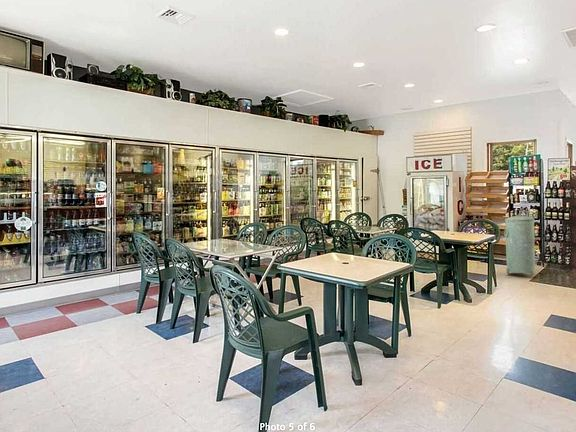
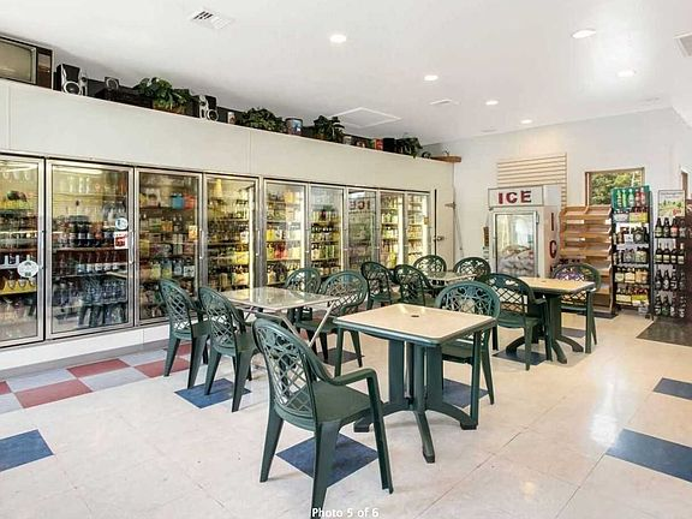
- trash can (519, 244)
